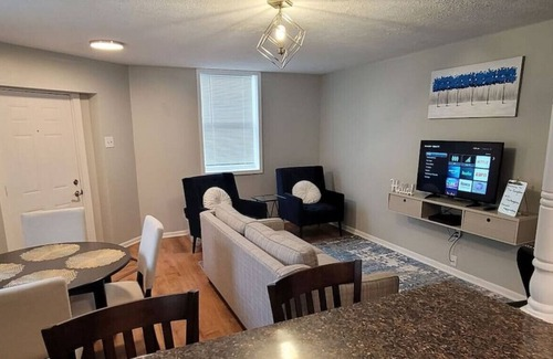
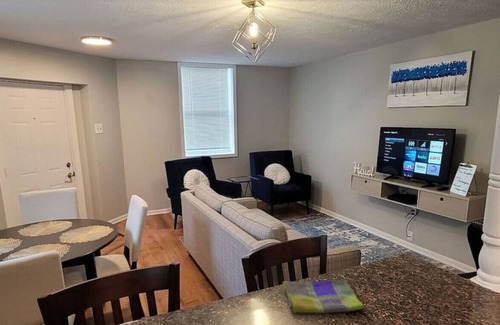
+ dish towel (320, 294)
